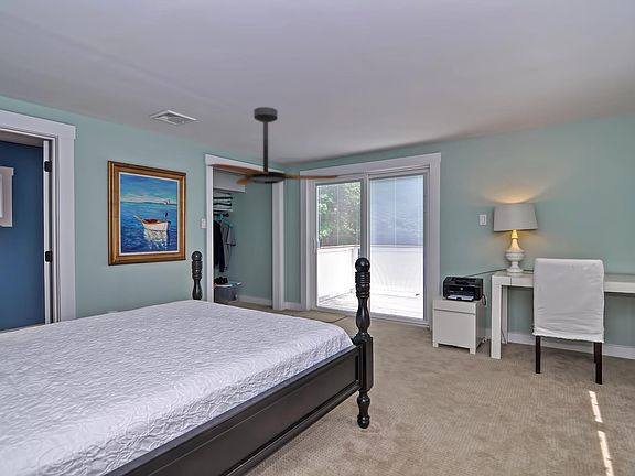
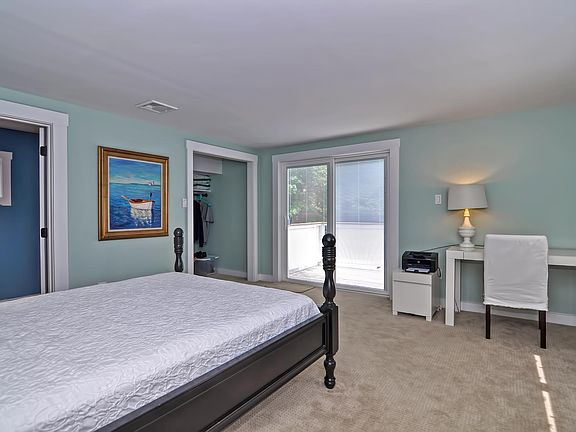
- ceiling fan (267, 148)
